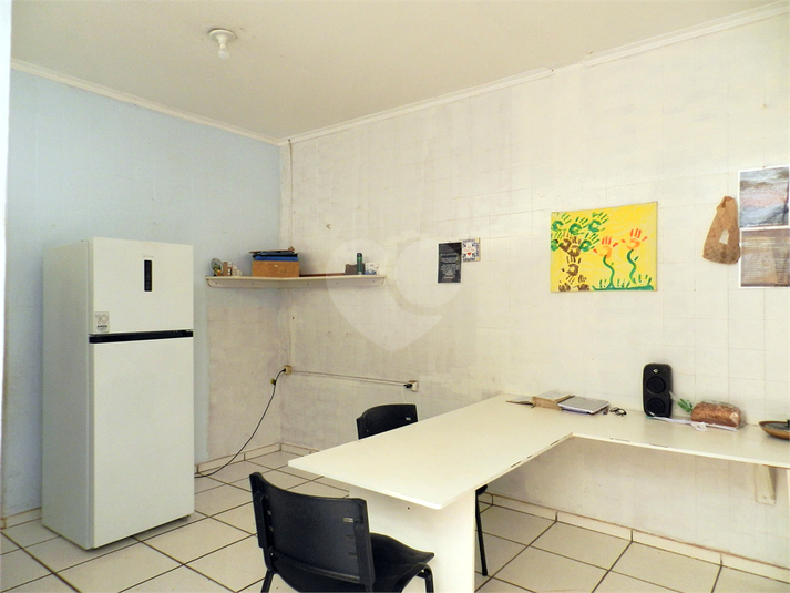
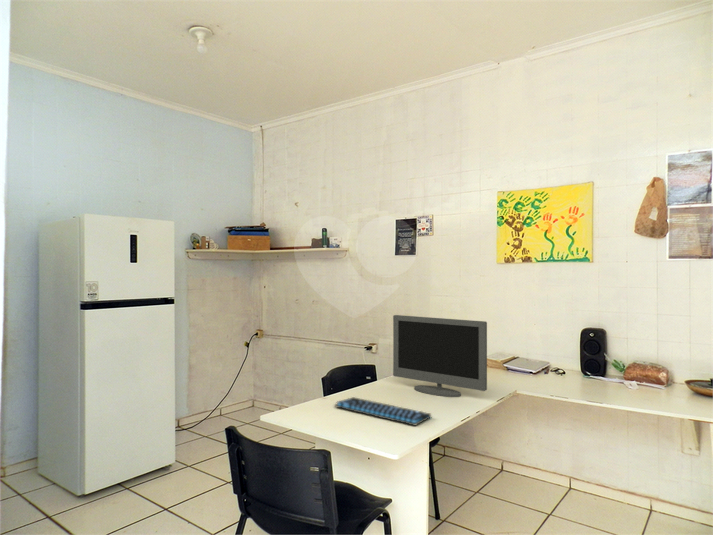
+ keyboard (381, 409)
+ monitor (437, 355)
